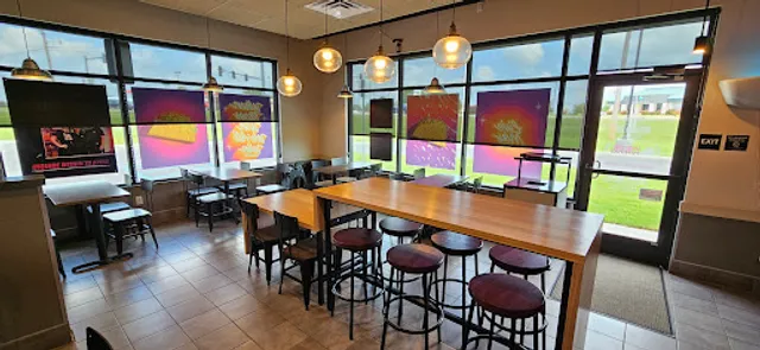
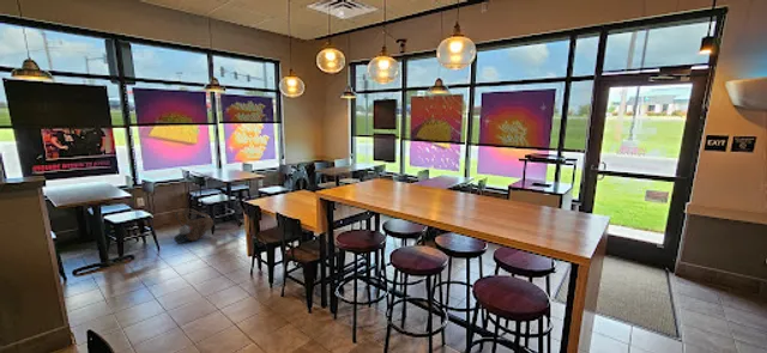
+ backpack (195, 224)
